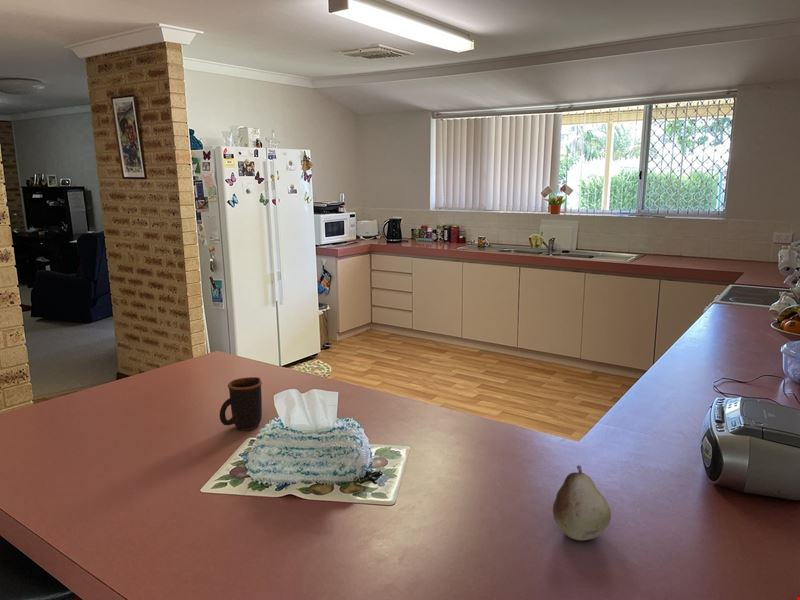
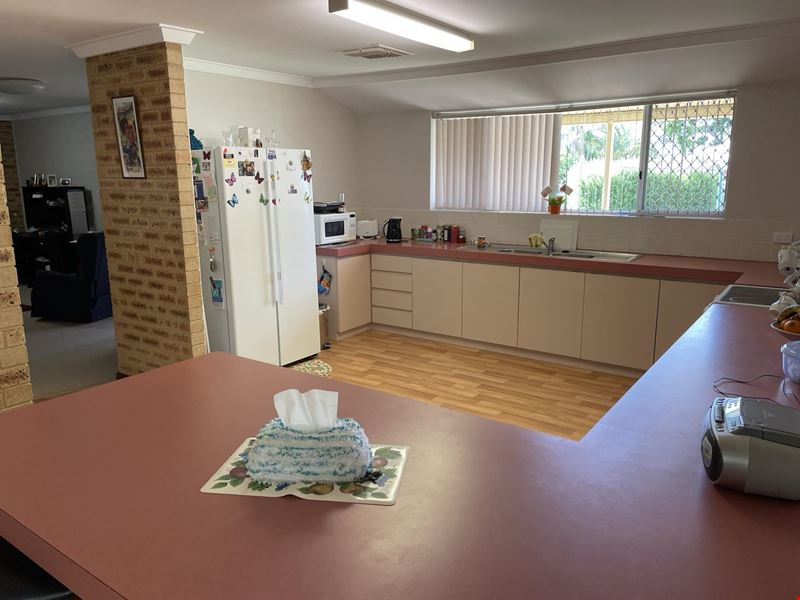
- fruit (583, 503)
- mug (241, 406)
